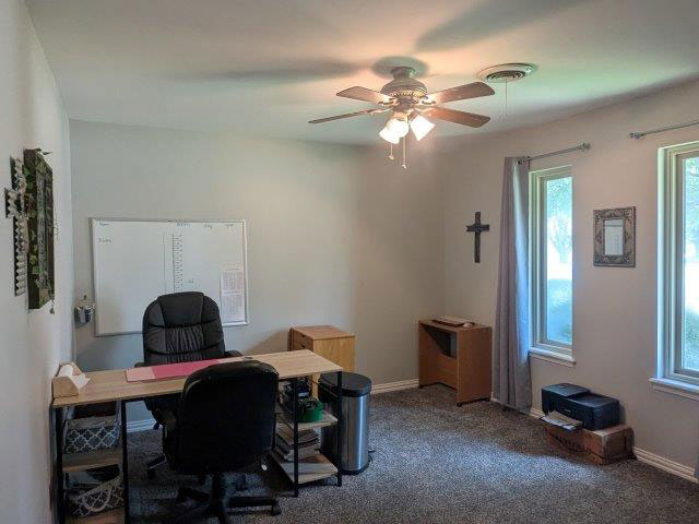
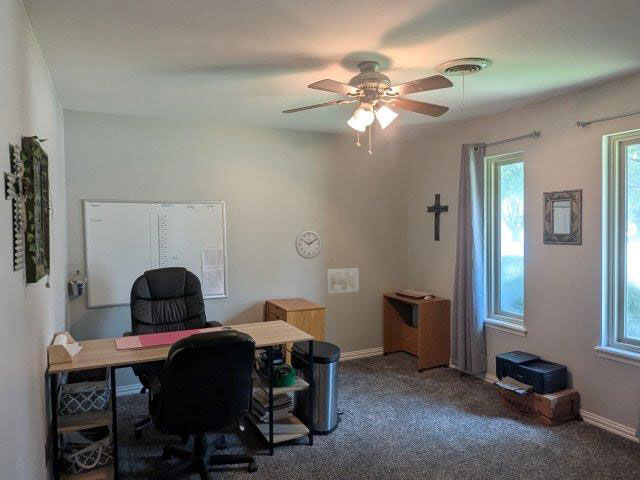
+ wall clock (308, 244)
+ wall art (342, 280)
